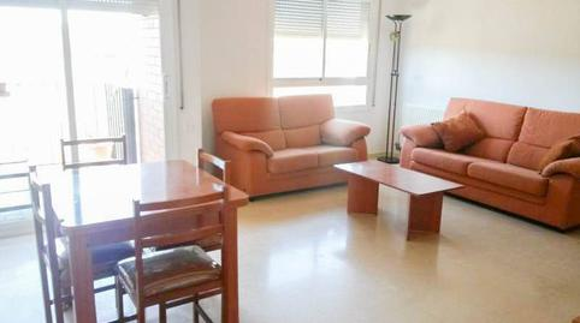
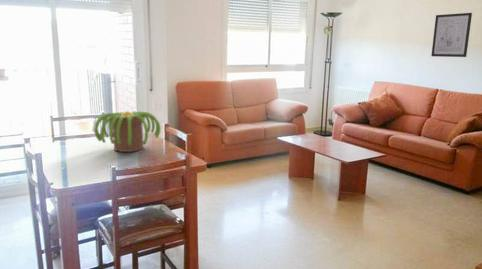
+ plant (128, 130)
+ wall art (450, 35)
